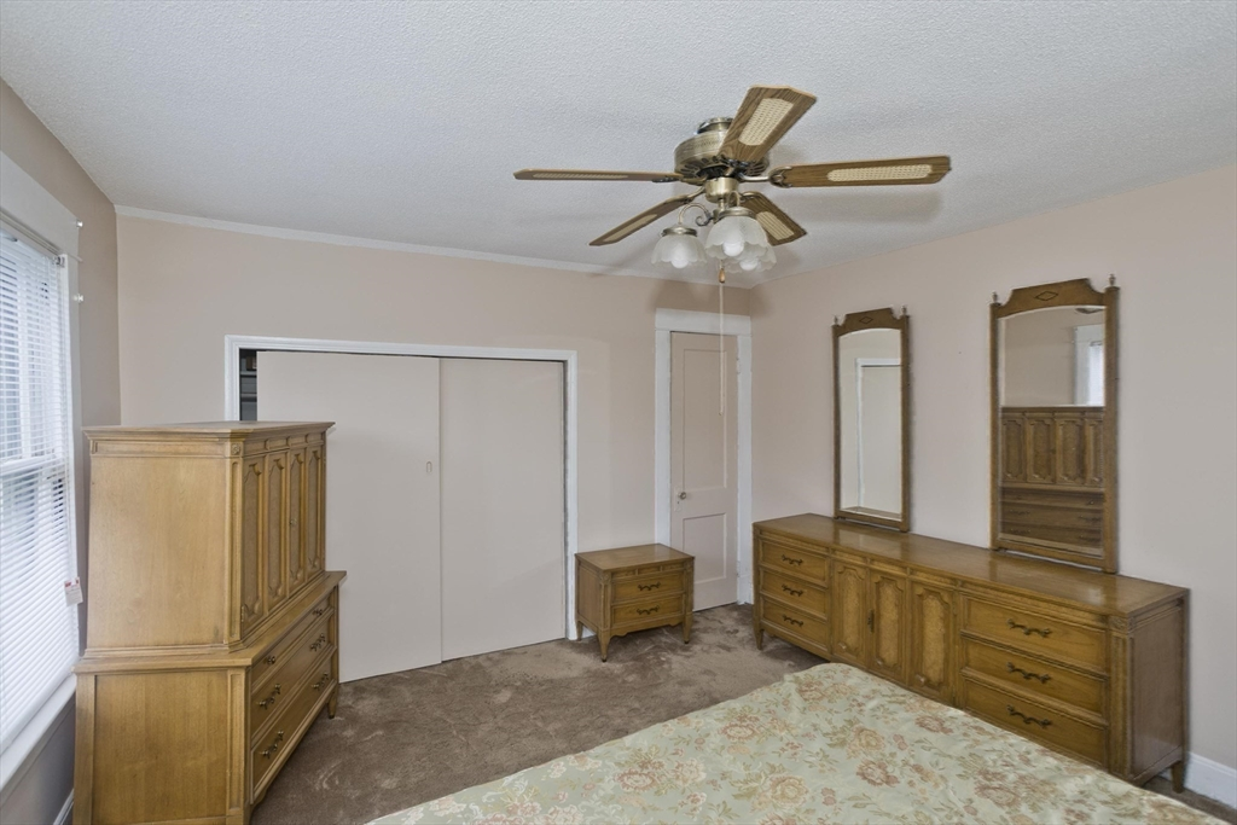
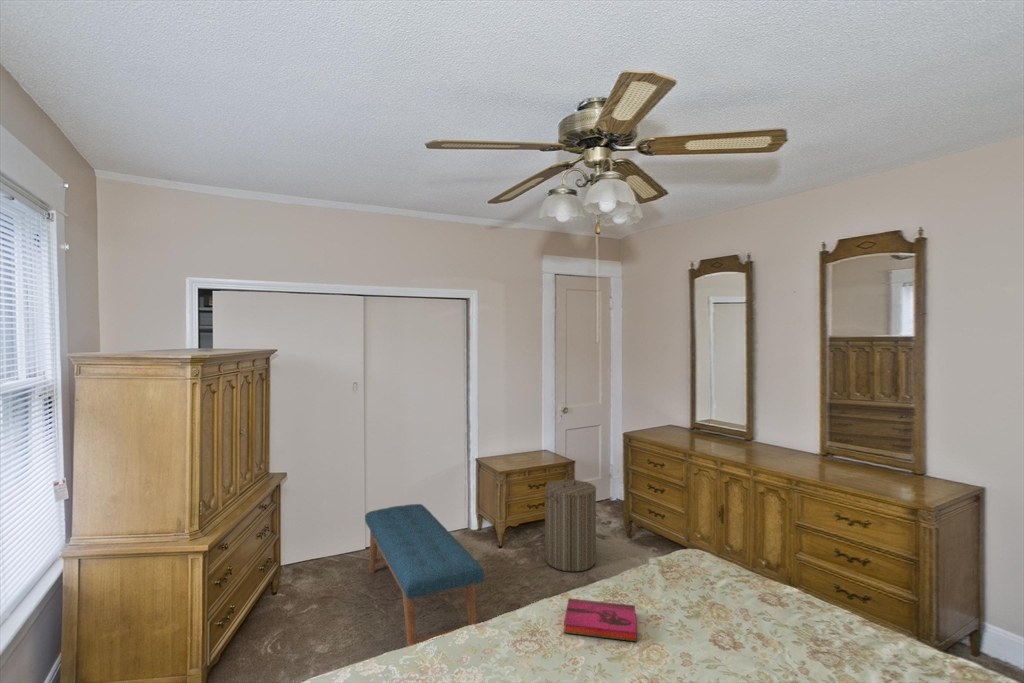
+ laundry hamper (570, 517)
+ bench (416, 567)
+ hardback book (600, 618)
